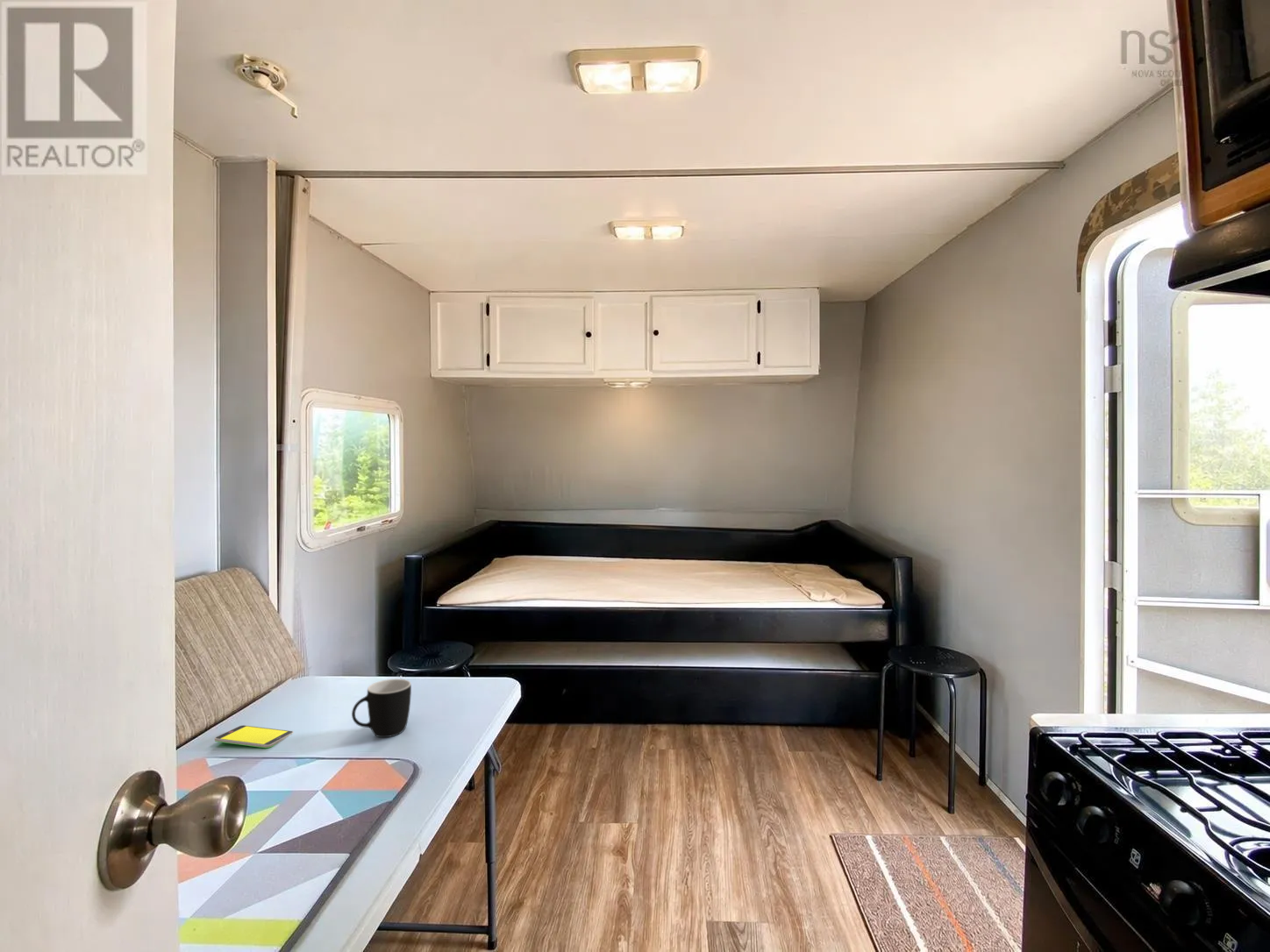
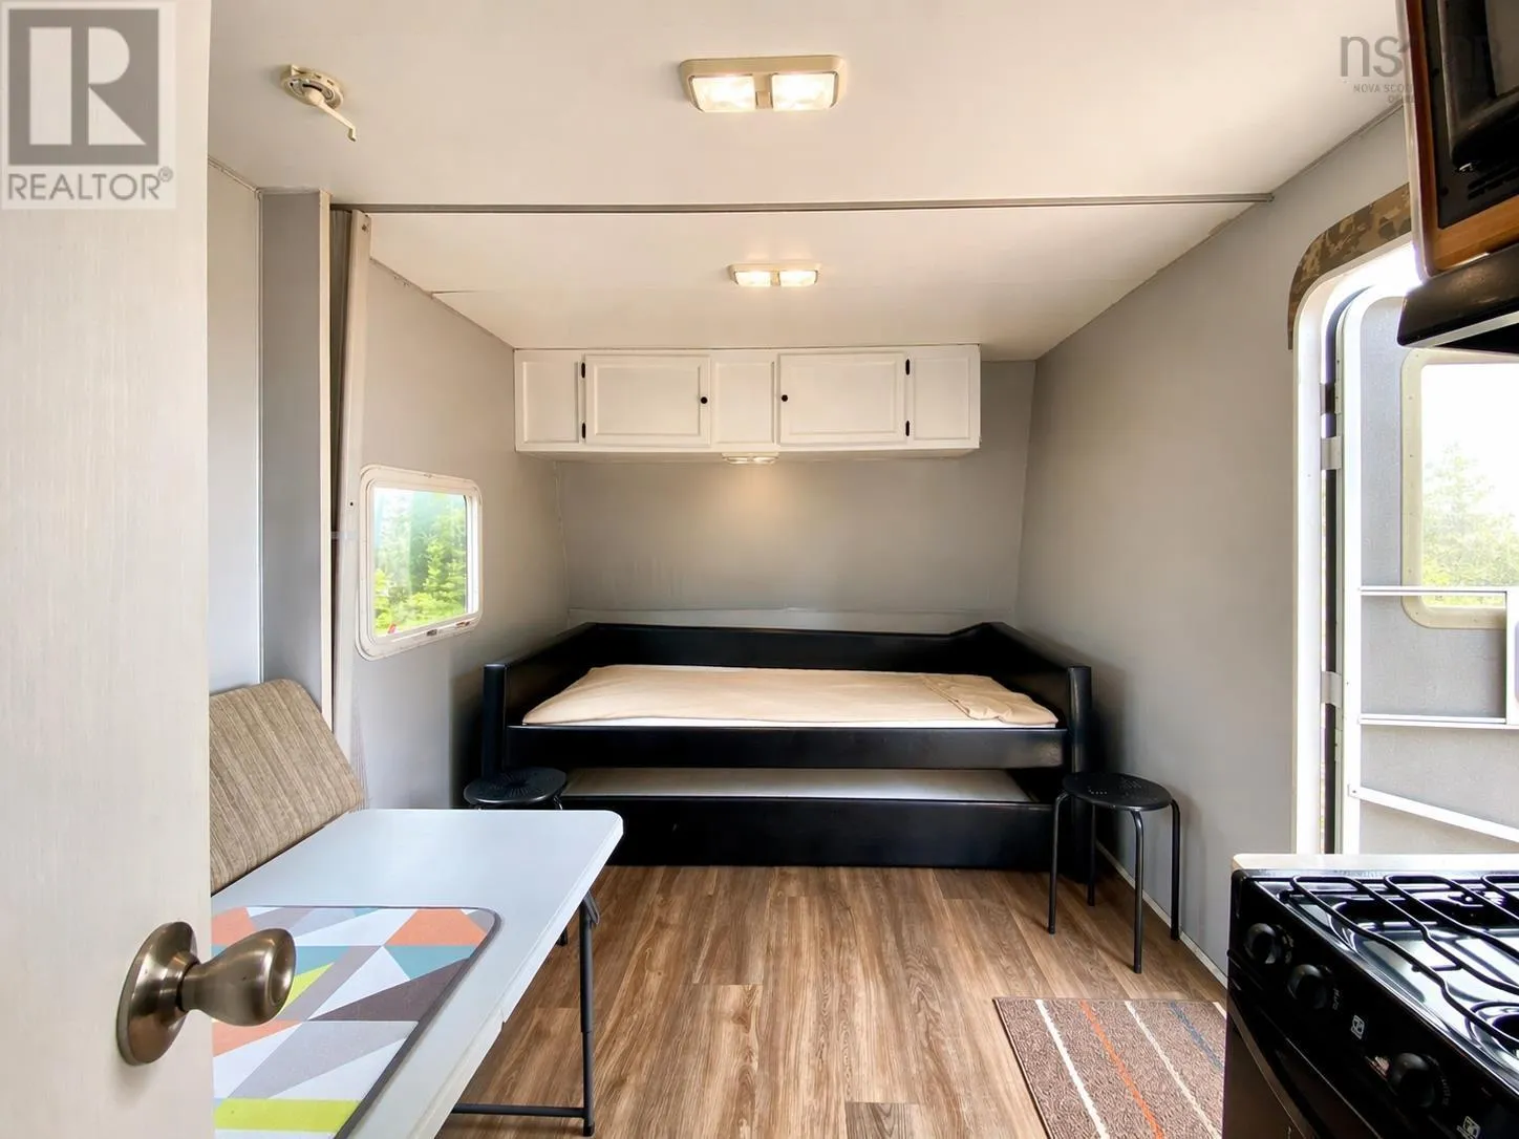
- smartphone (254, 735)
- mug (382, 709)
